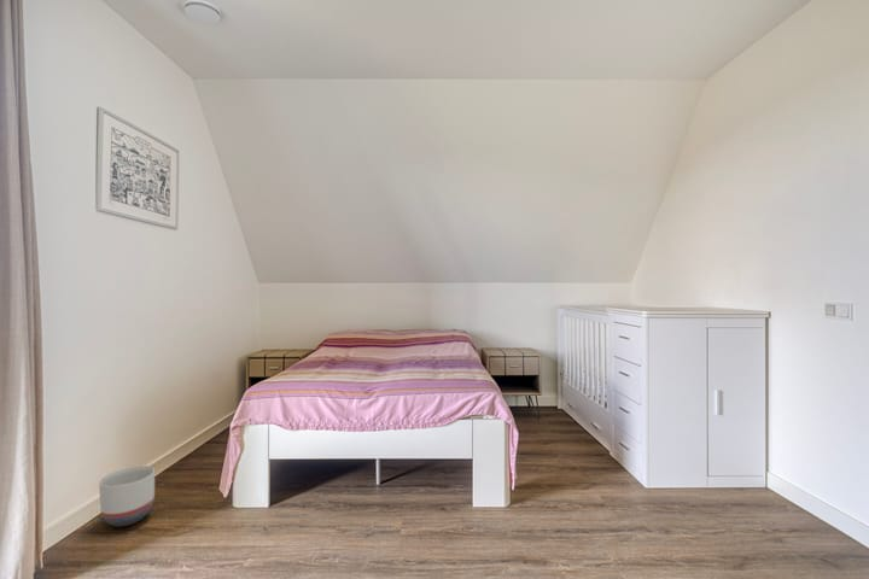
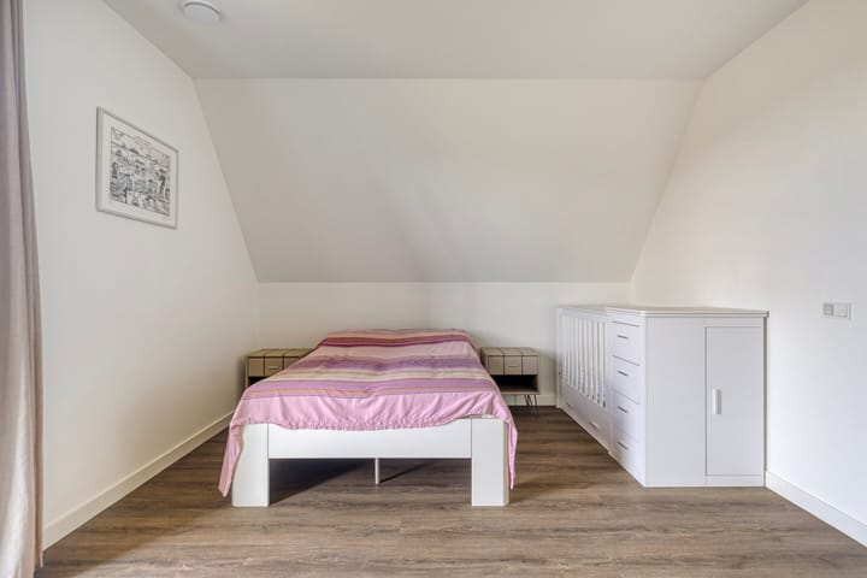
- planter (128, 498)
